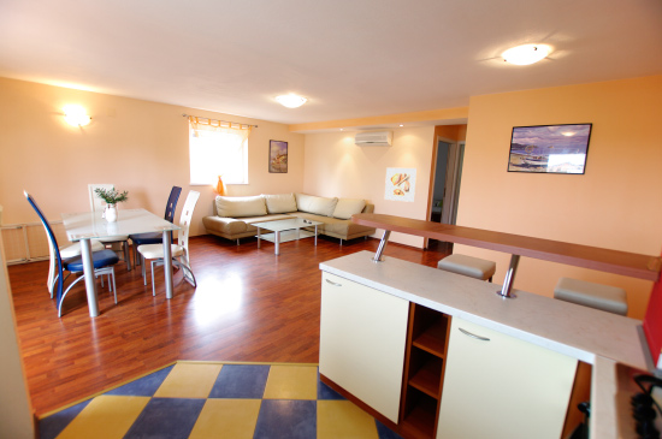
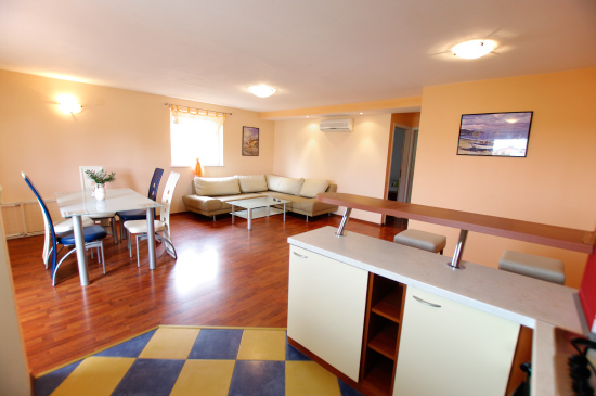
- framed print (400, 184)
